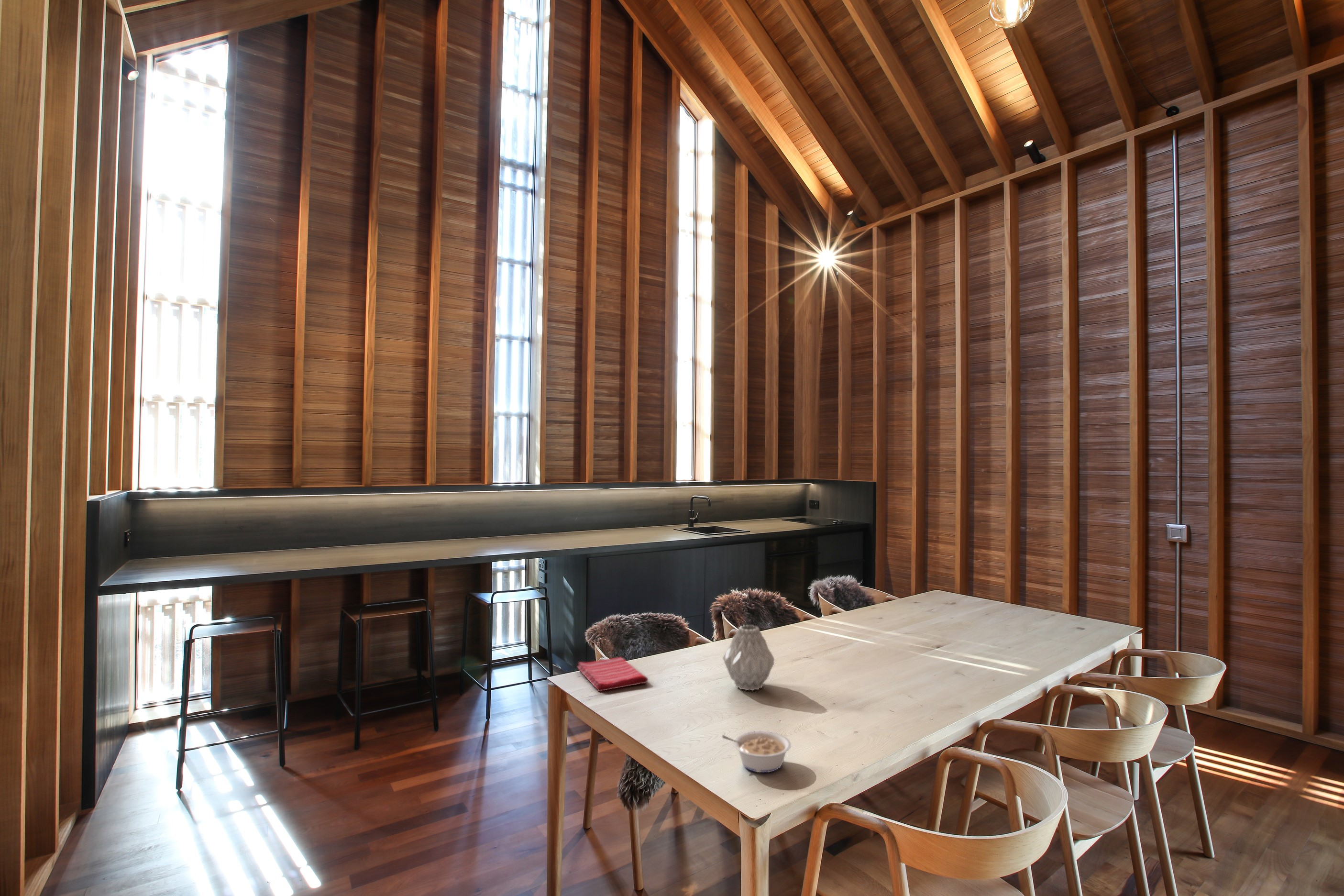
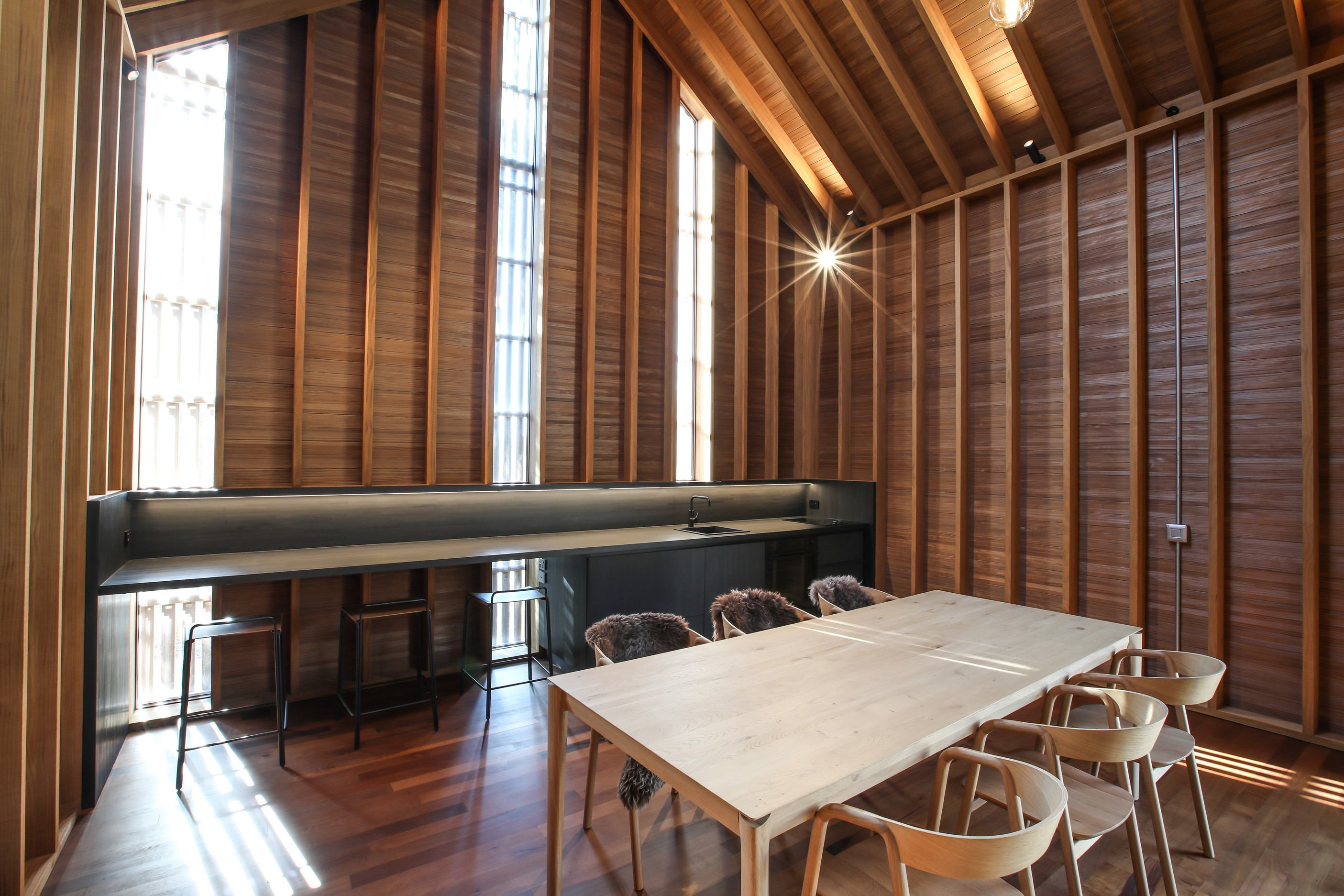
- legume (760, 752)
- dish towel (611, 672)
- vase (749, 657)
